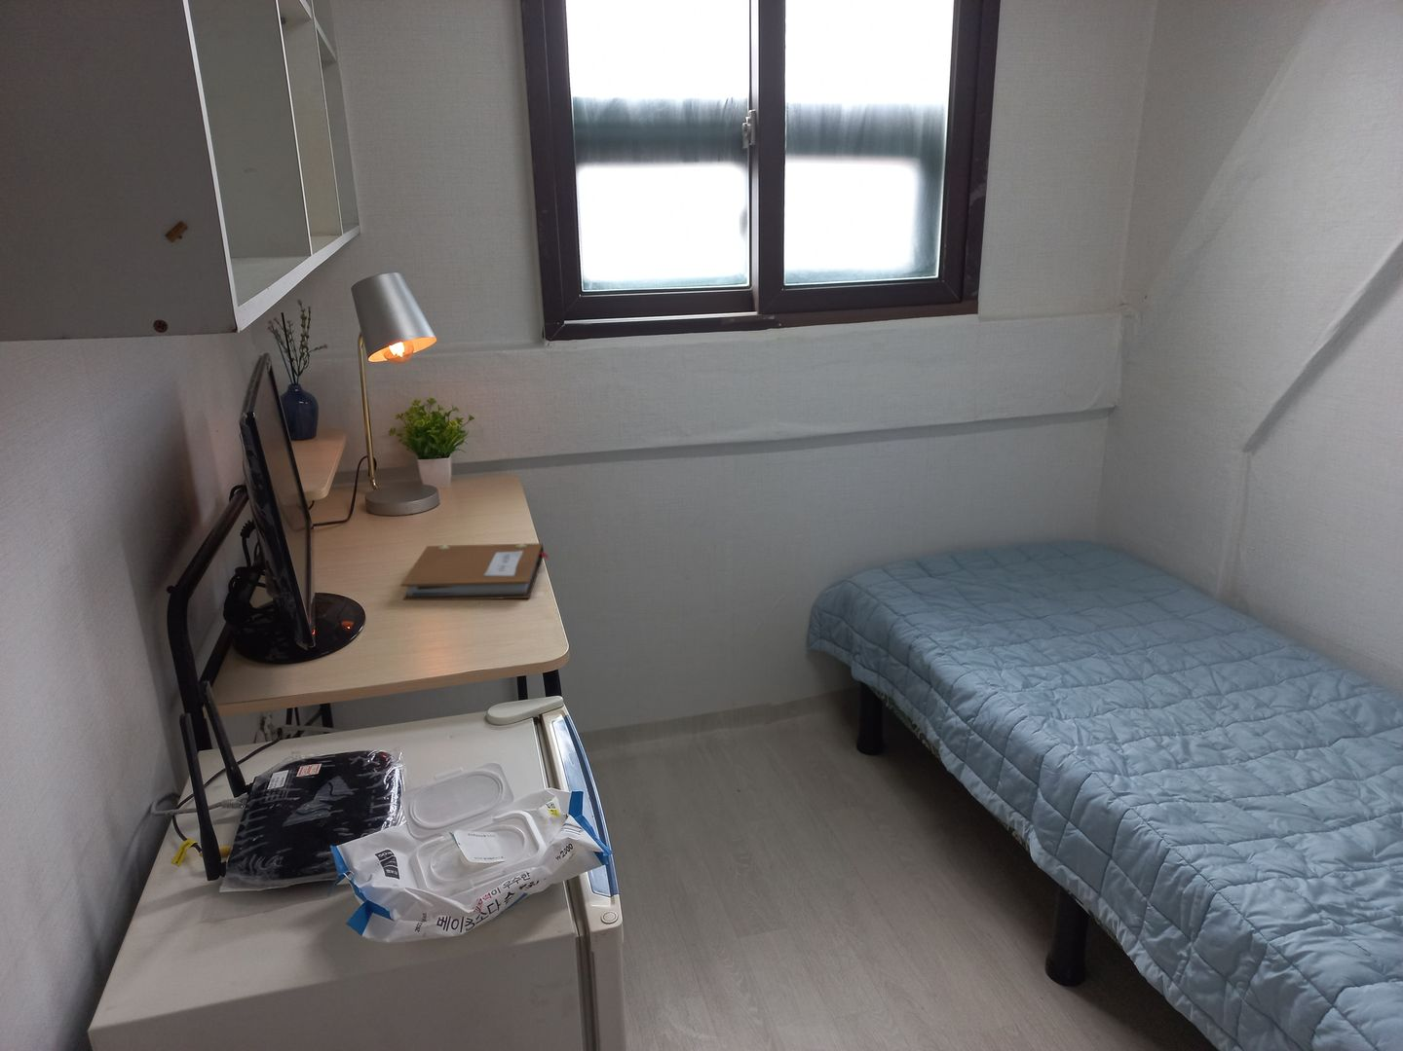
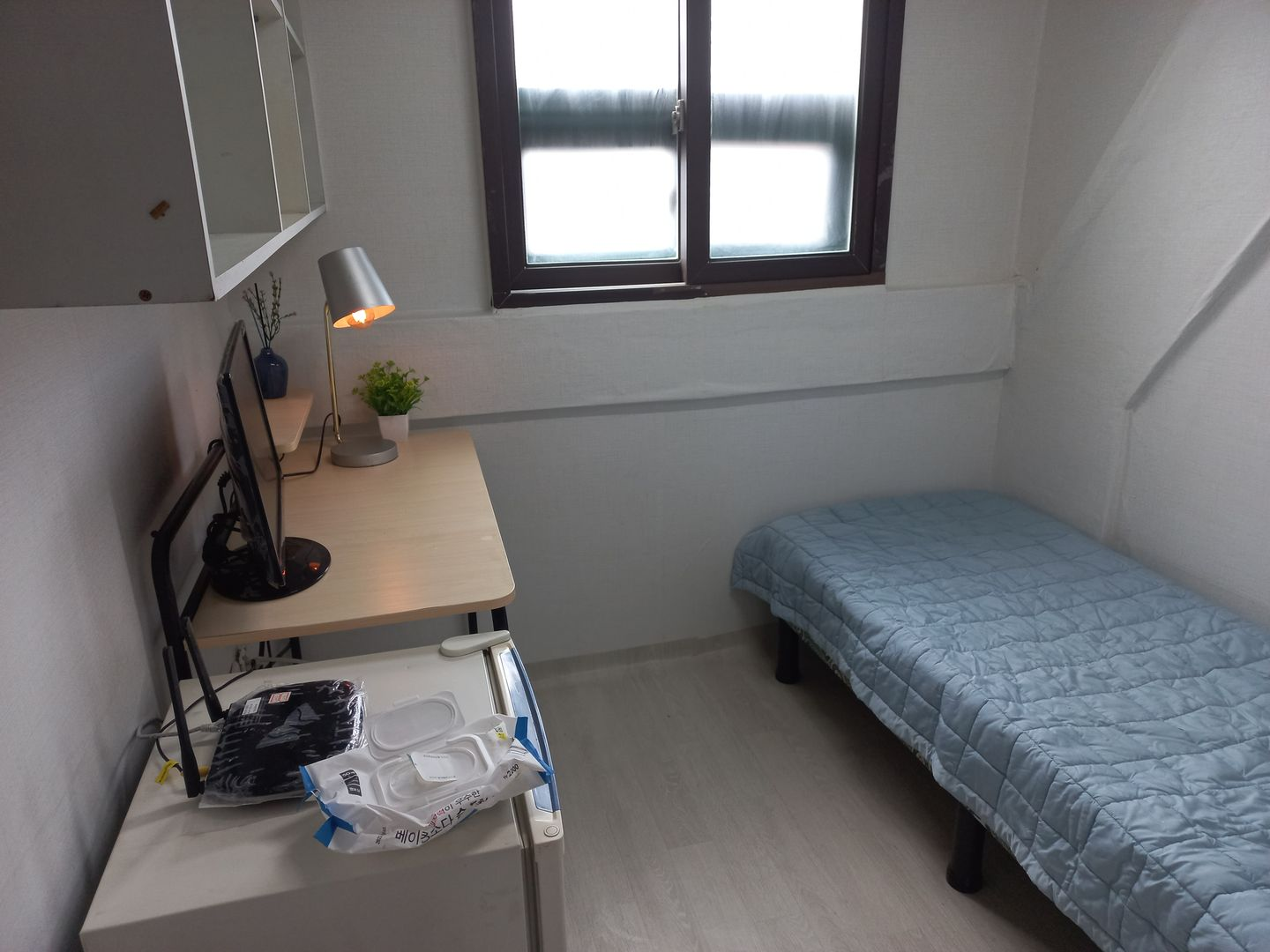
- notebook (479, 570)
